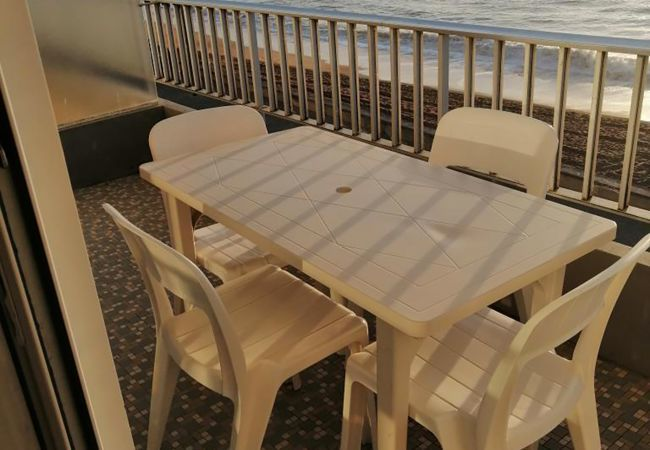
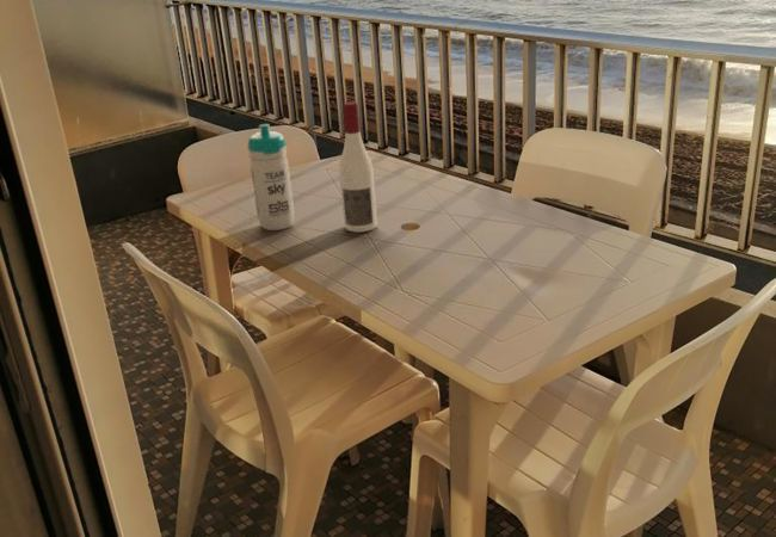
+ alcohol (356, 166)
+ water bottle (270, 175)
